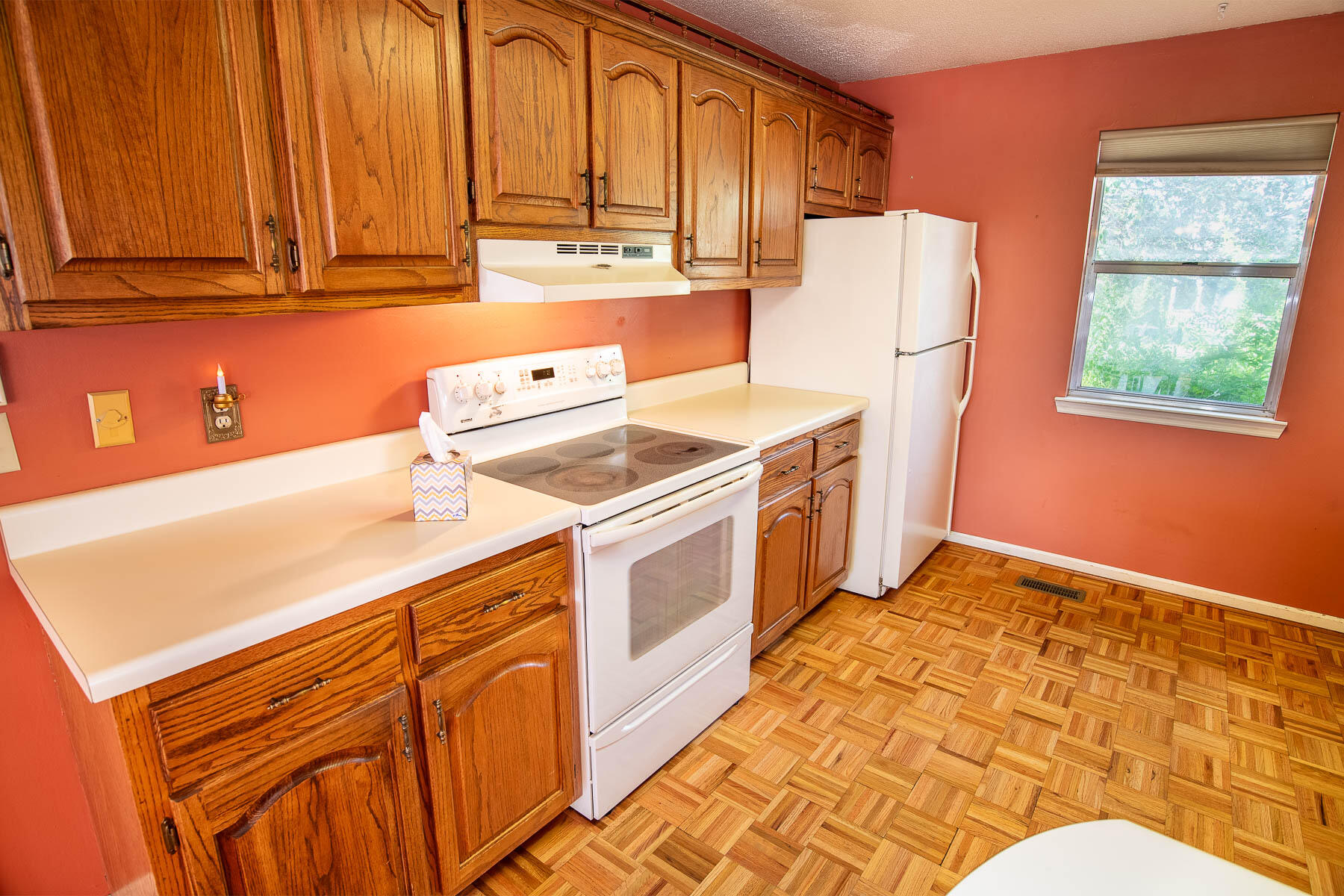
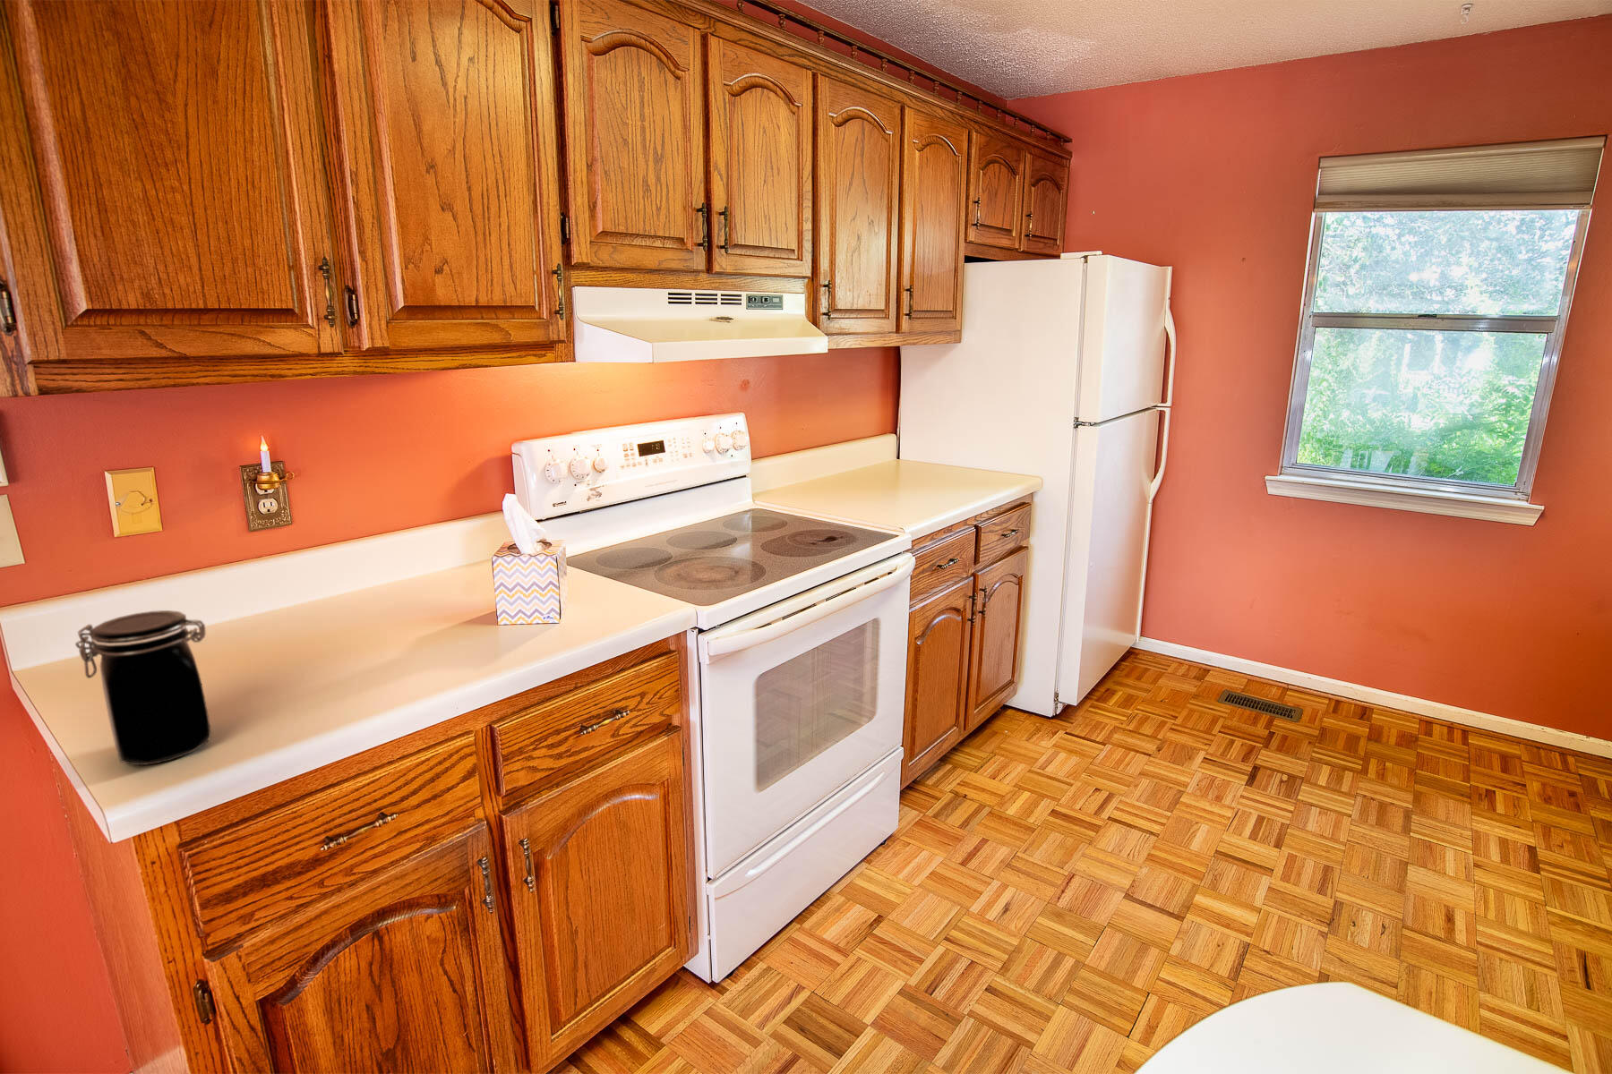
+ jar (152, 687)
